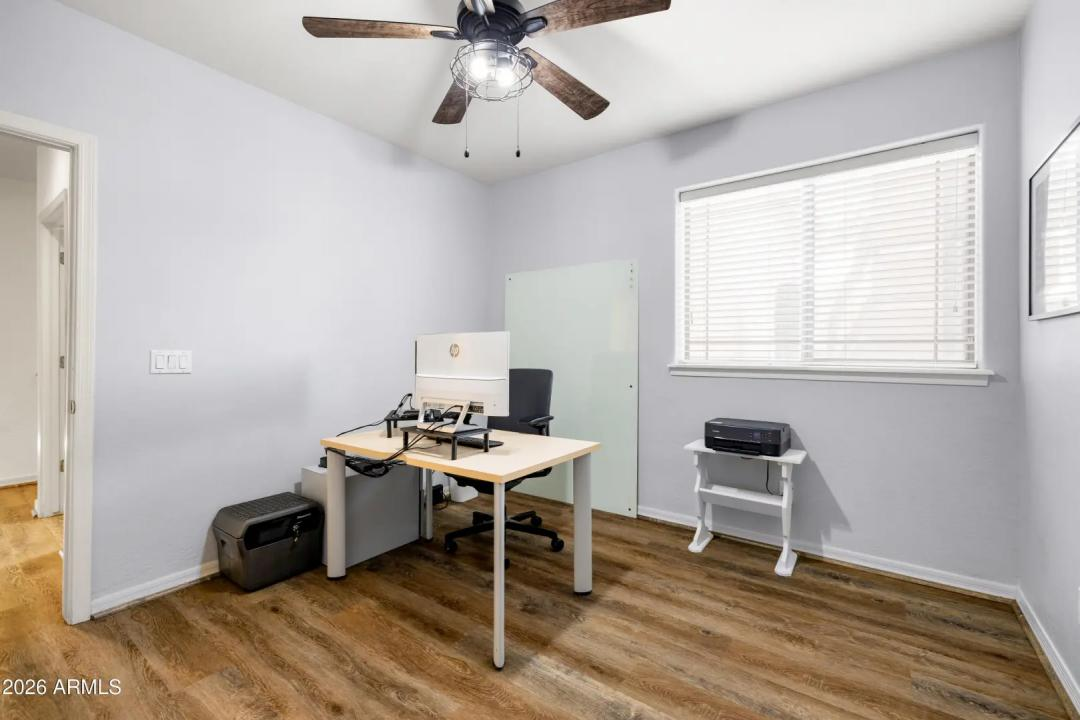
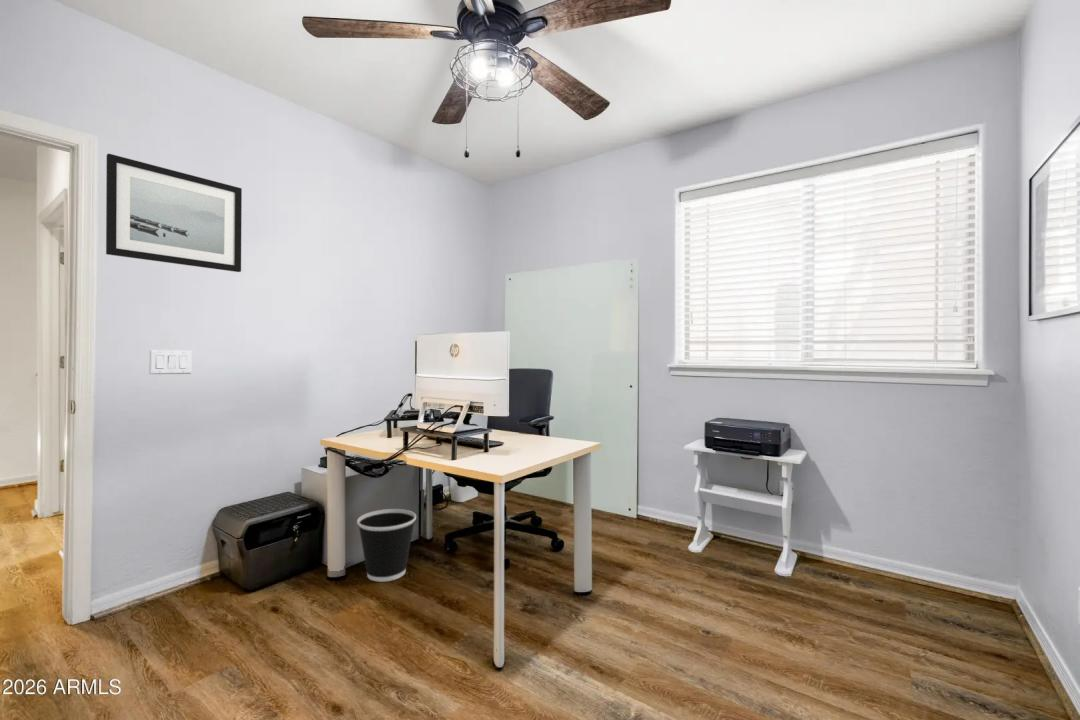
+ wall art (179, 218)
+ wastebasket (386, 545)
